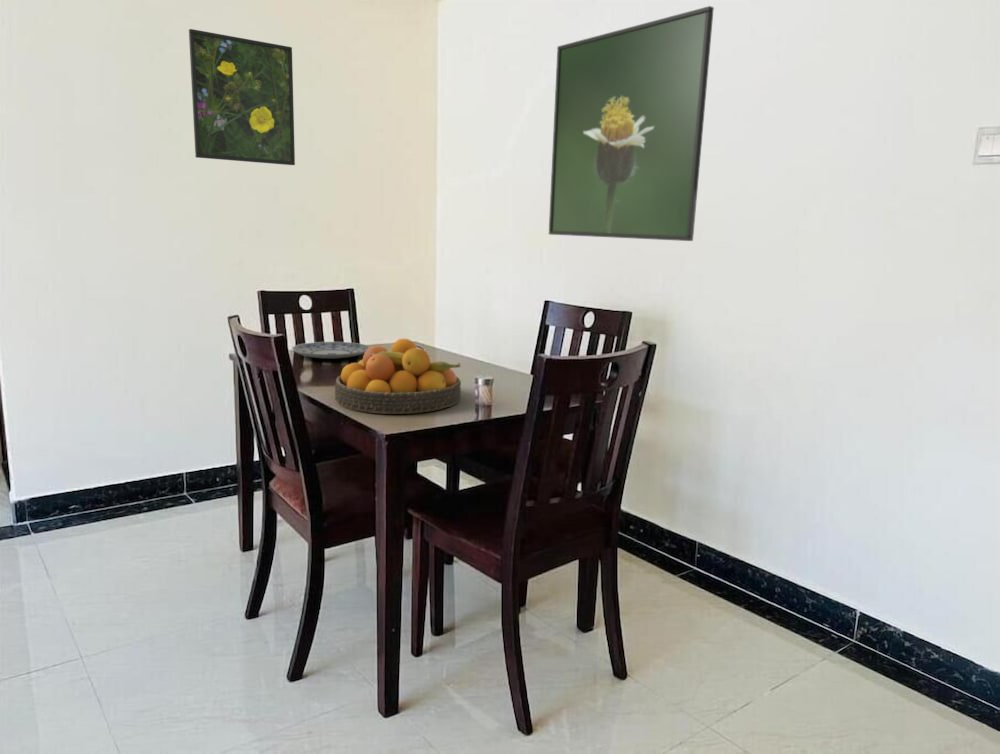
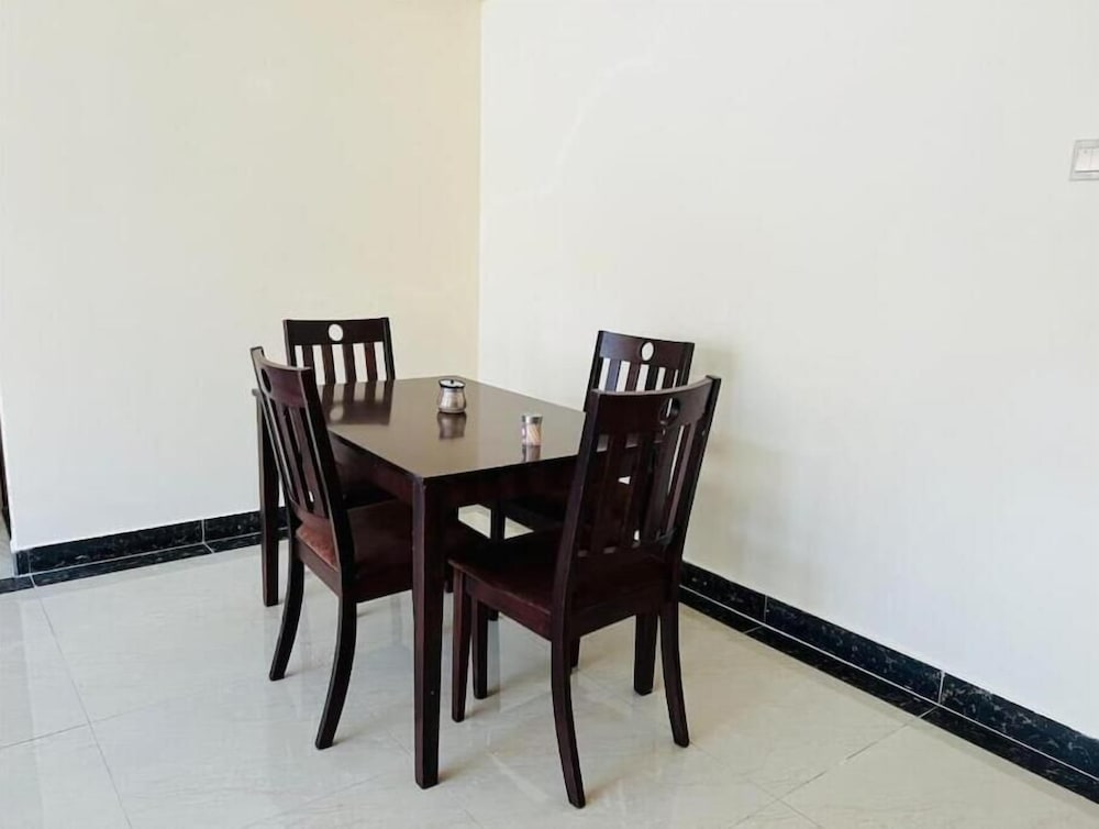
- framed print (620, 136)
- plate (331, 351)
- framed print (244, 101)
- fruit bowl (398, 371)
